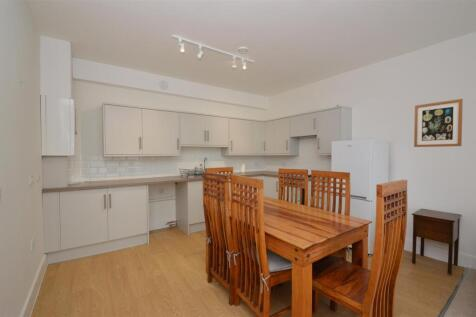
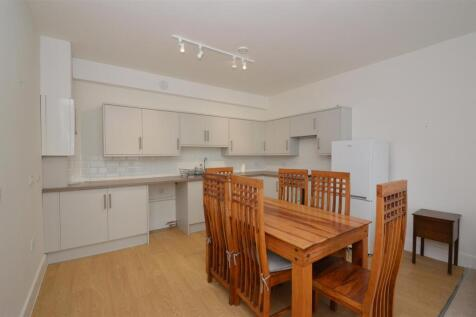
- wall art (436, 124)
